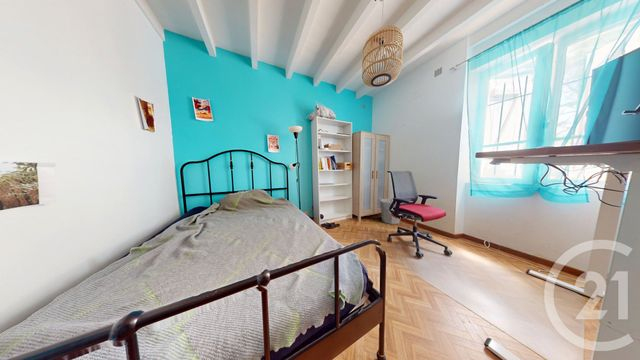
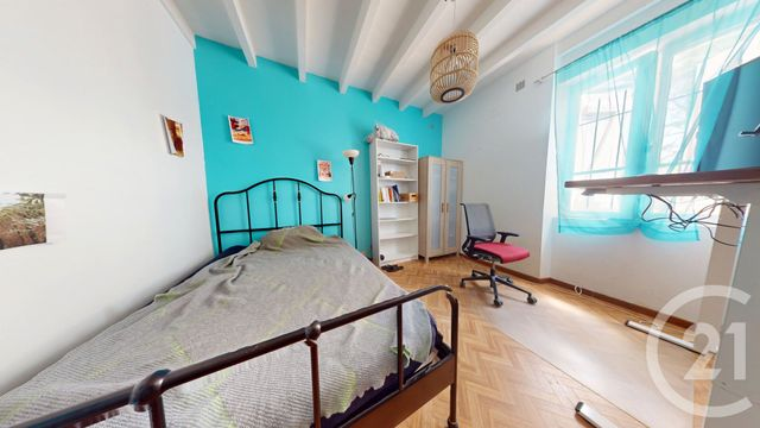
- waste bin (388, 211)
